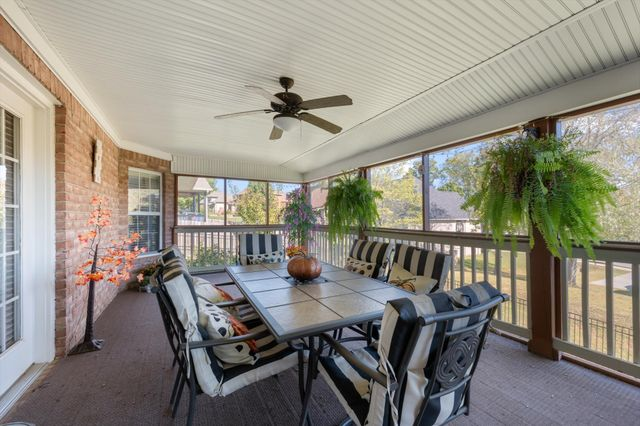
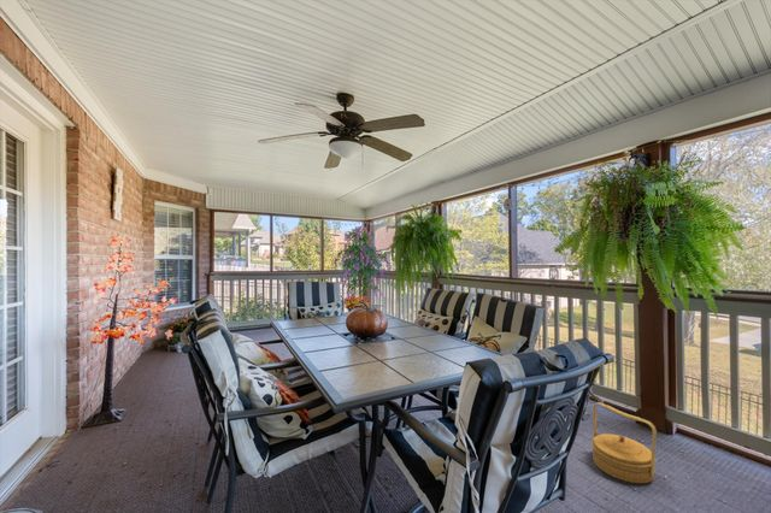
+ basket (622, 438)
